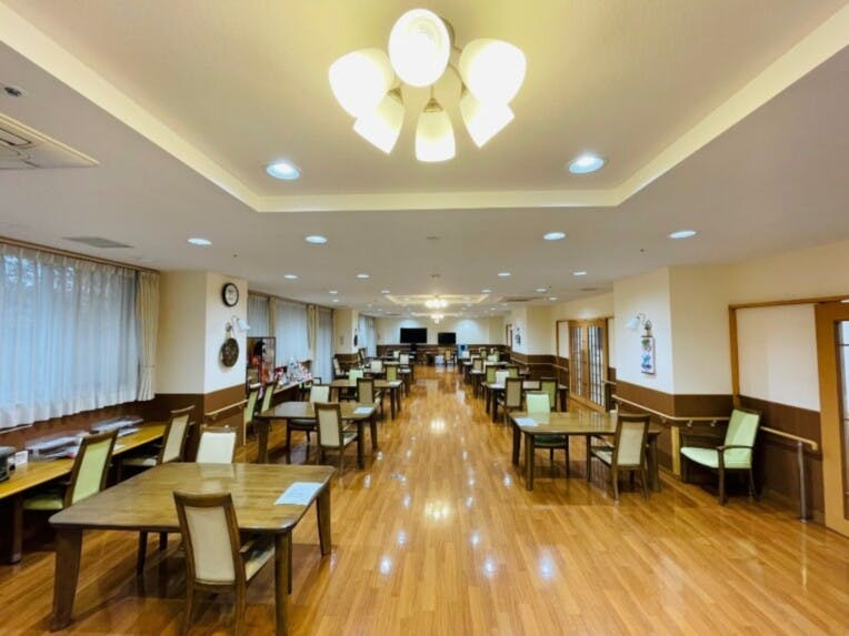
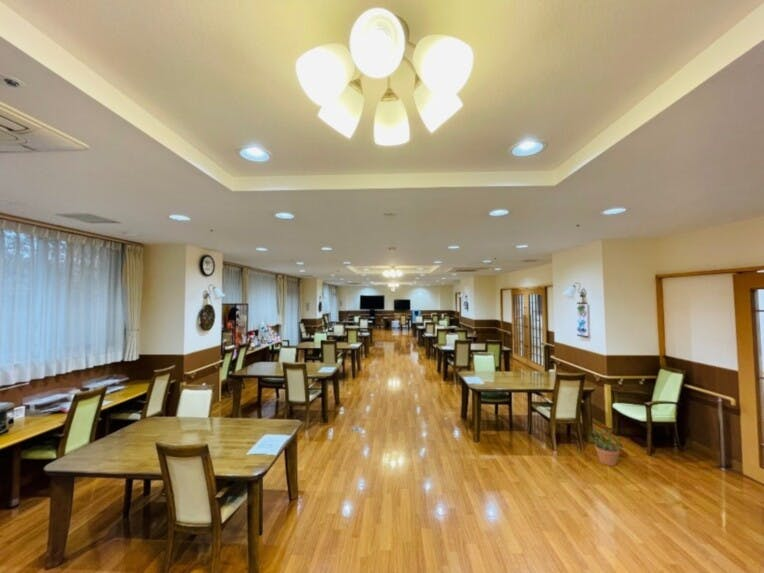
+ potted plant (609, 448)
